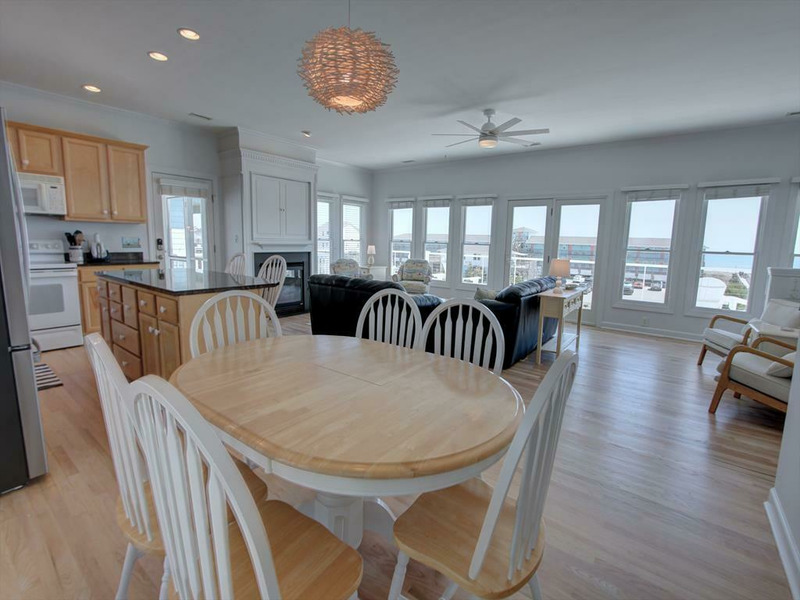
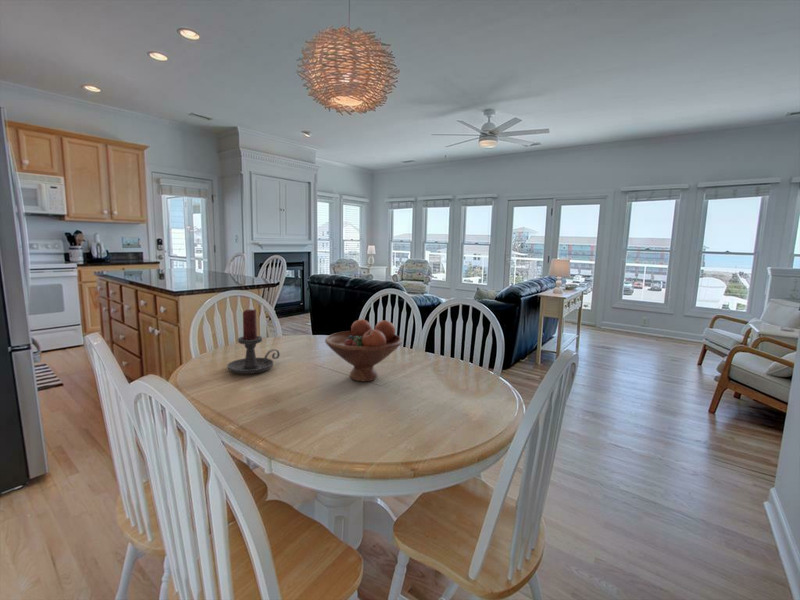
+ candle holder (255, 337)
+ fruit bowl (363, 350)
